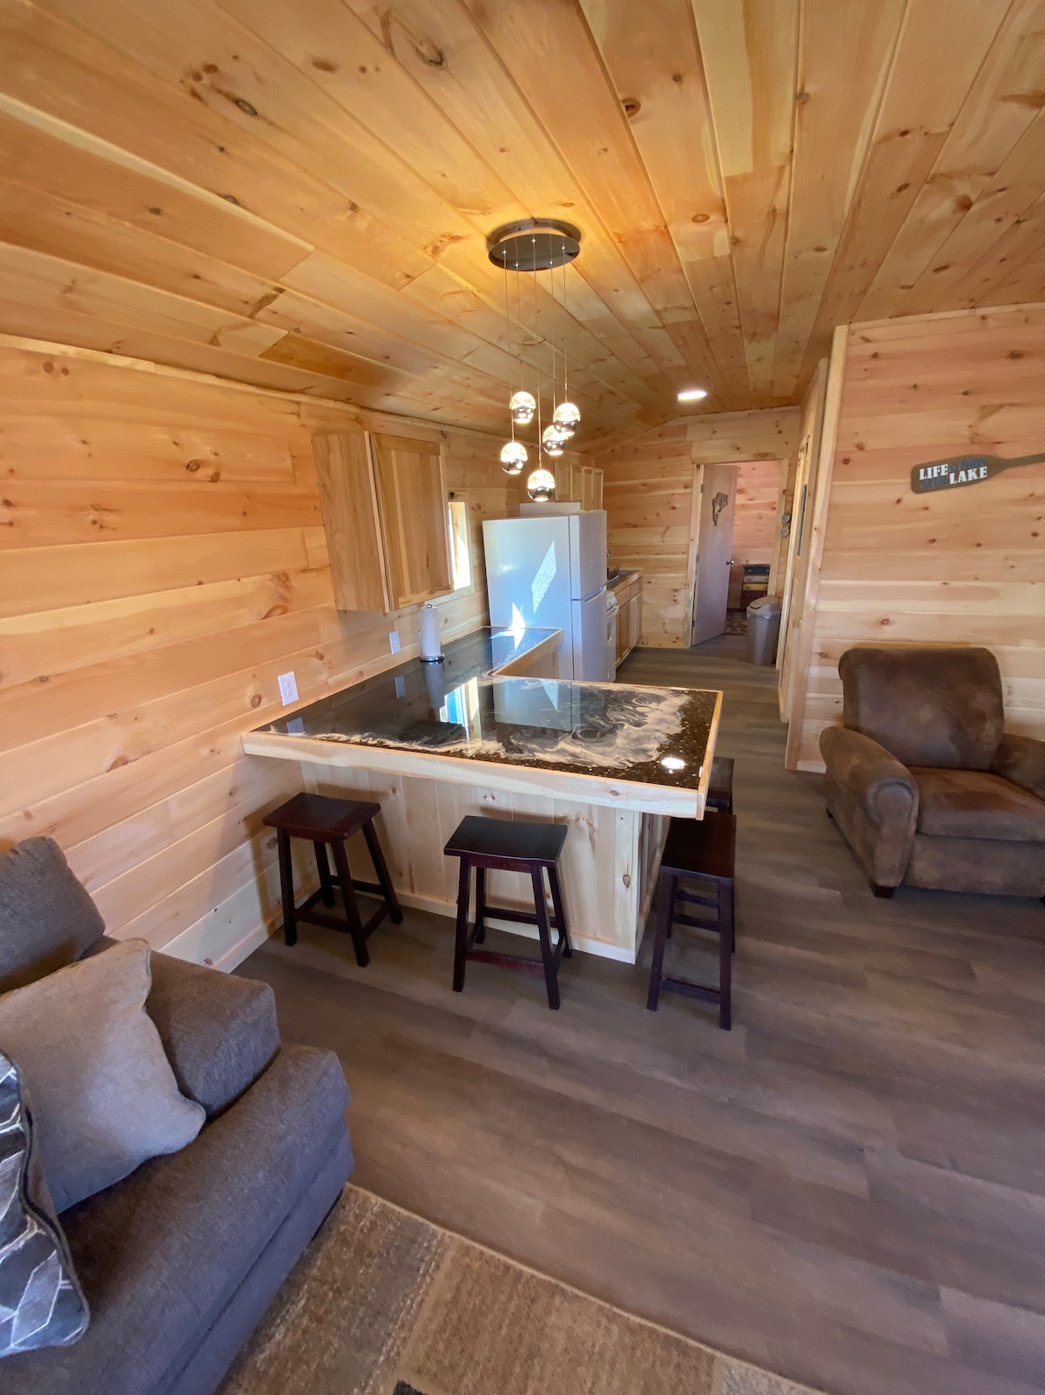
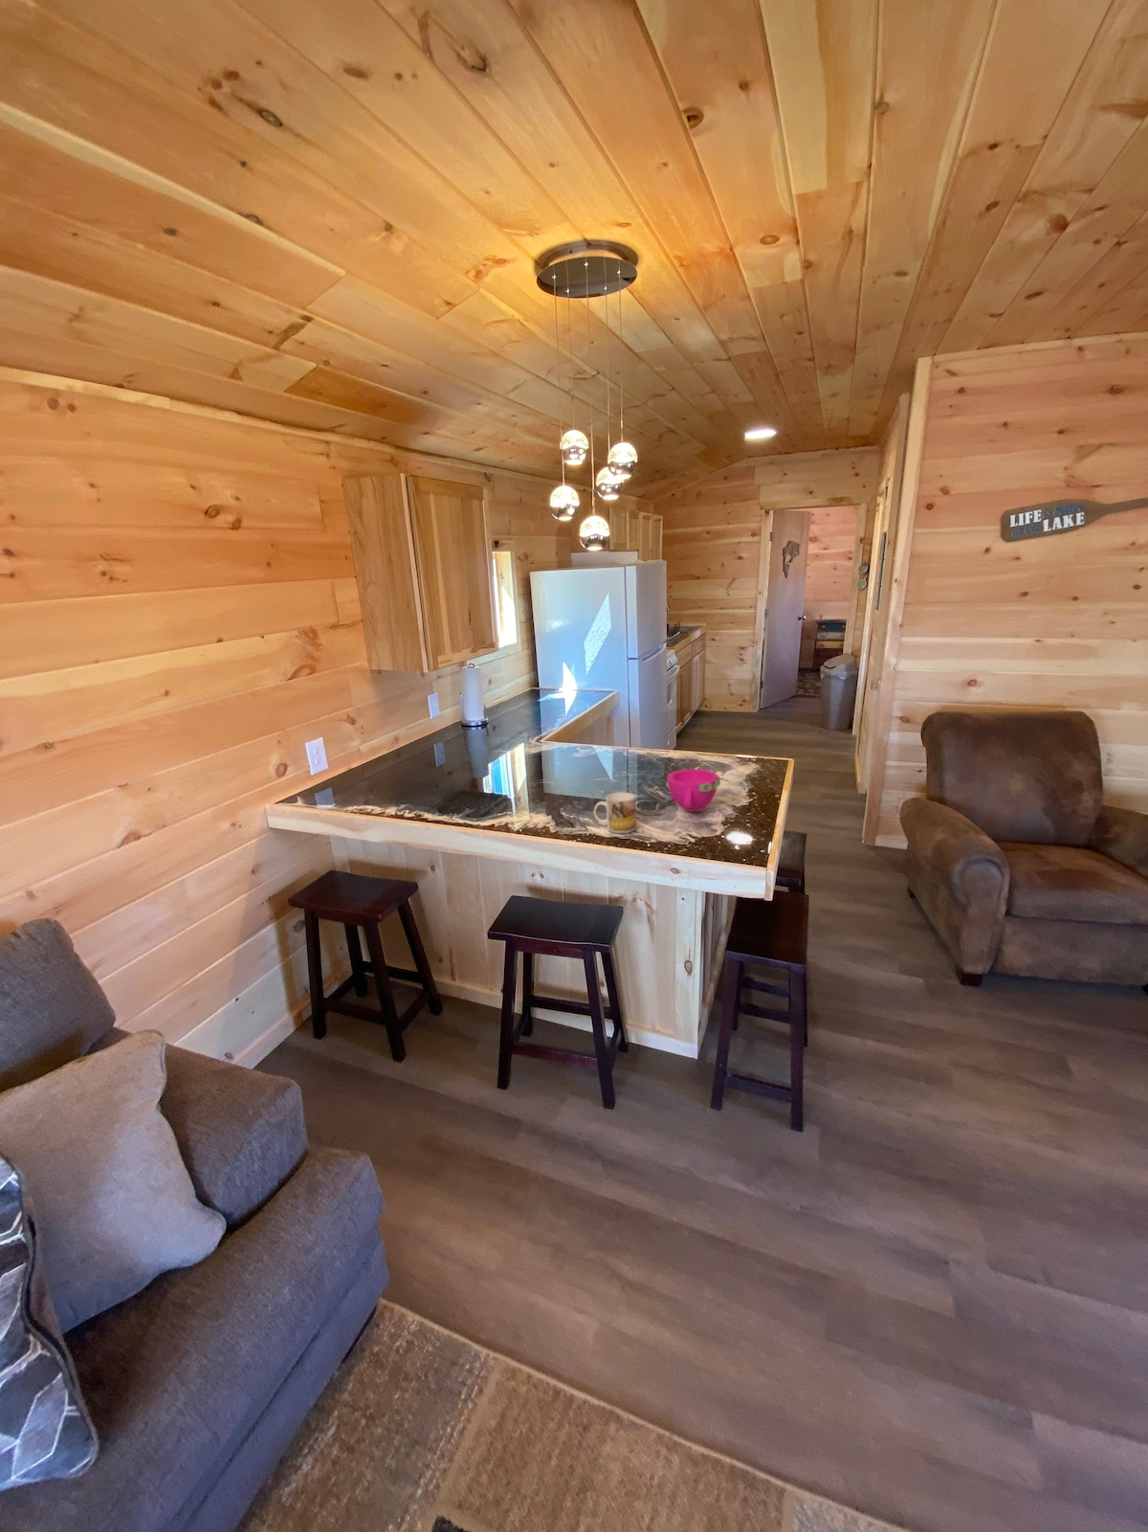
+ bowl (692, 794)
+ mug (614, 812)
